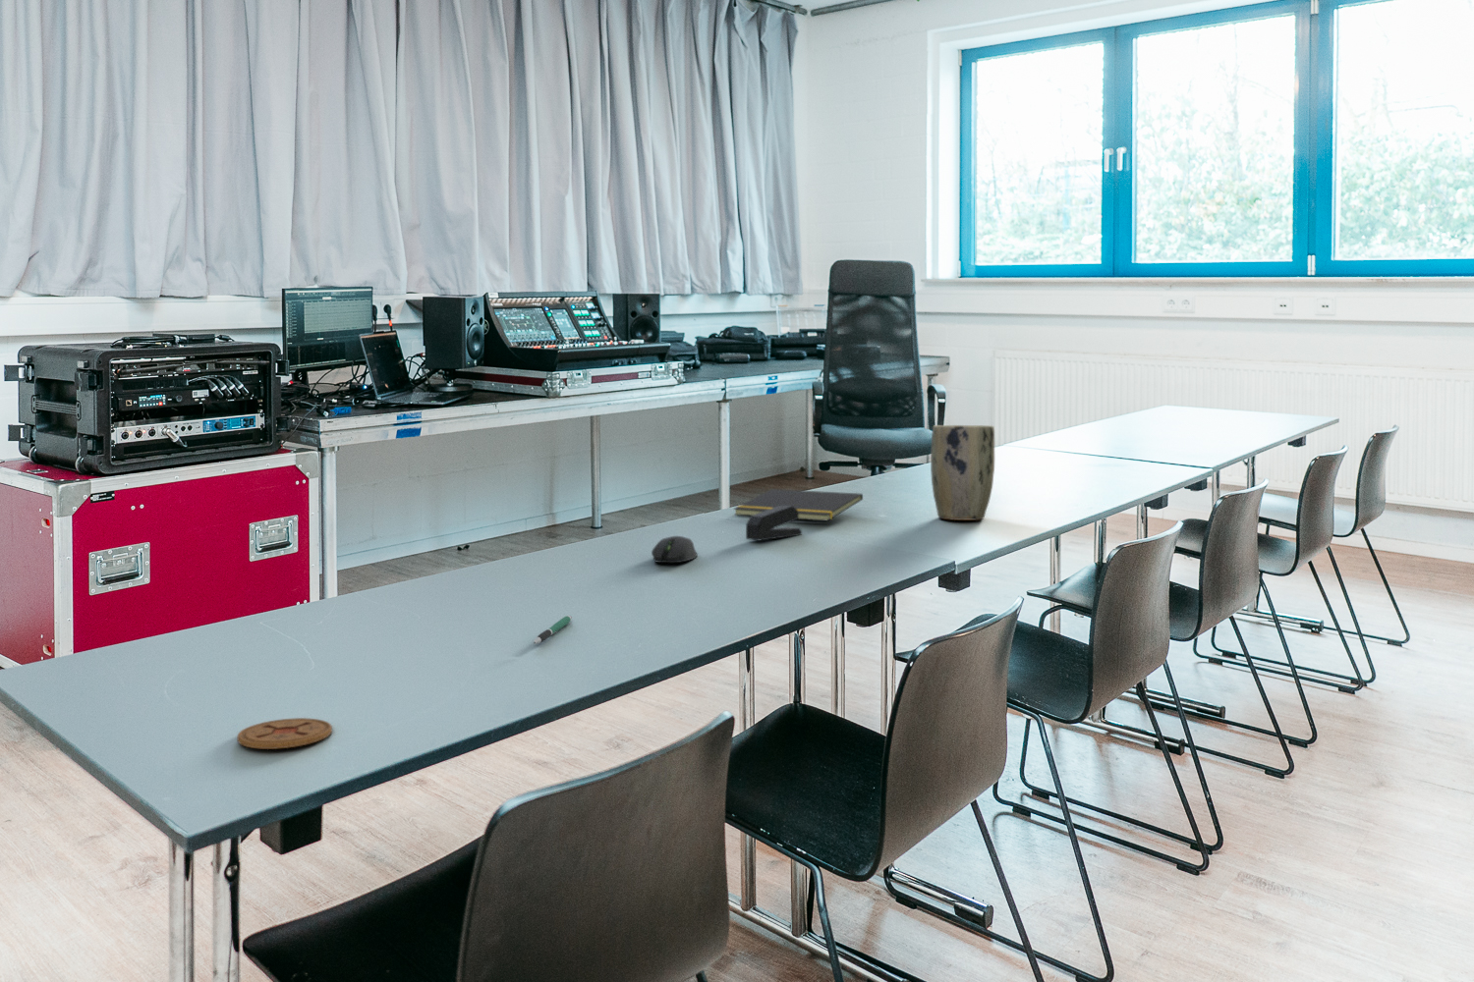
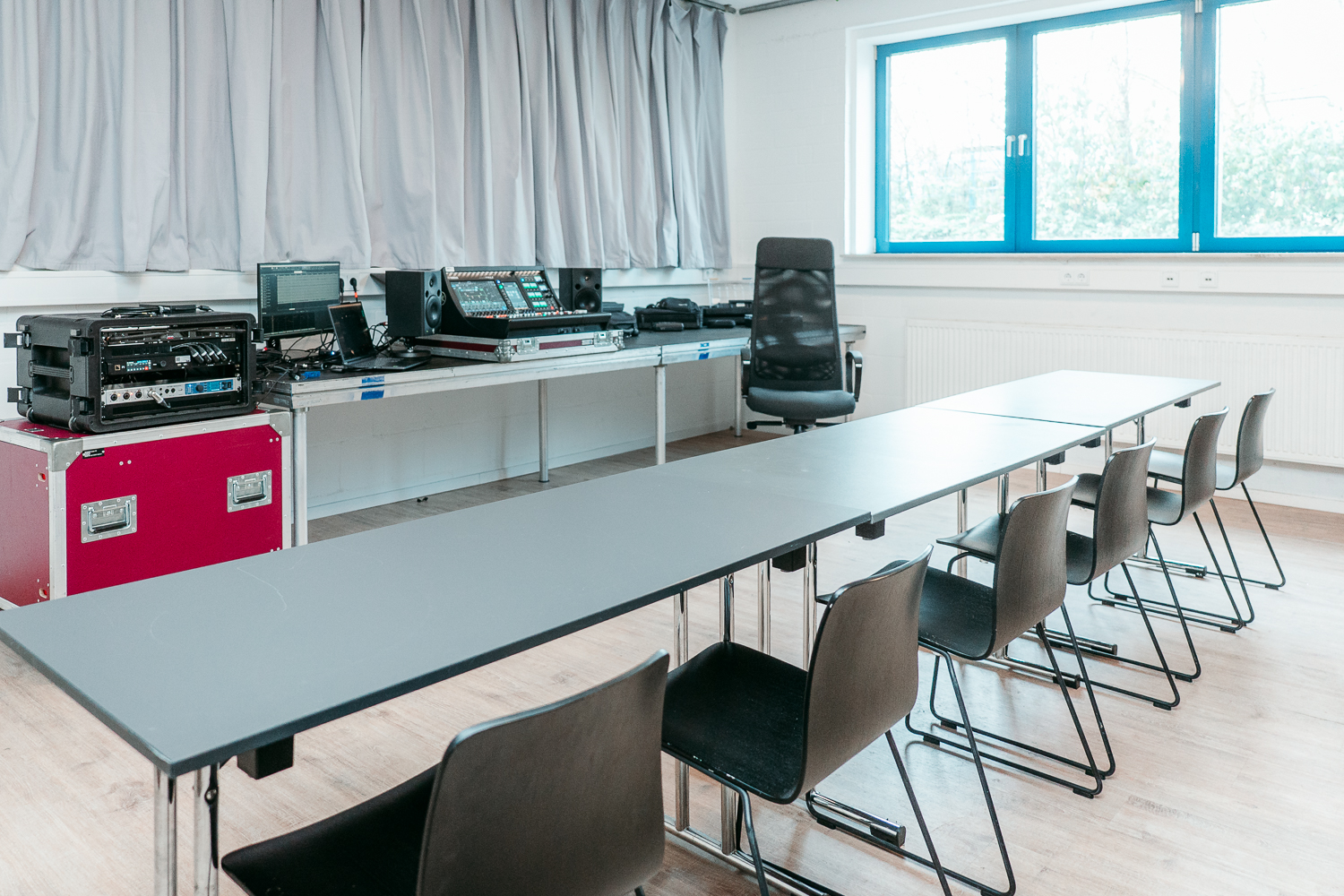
- pen (553, 628)
- stapler (773, 522)
- notepad (798, 504)
- computer mouse (674, 547)
- plant pot (962, 471)
- coaster (285, 732)
